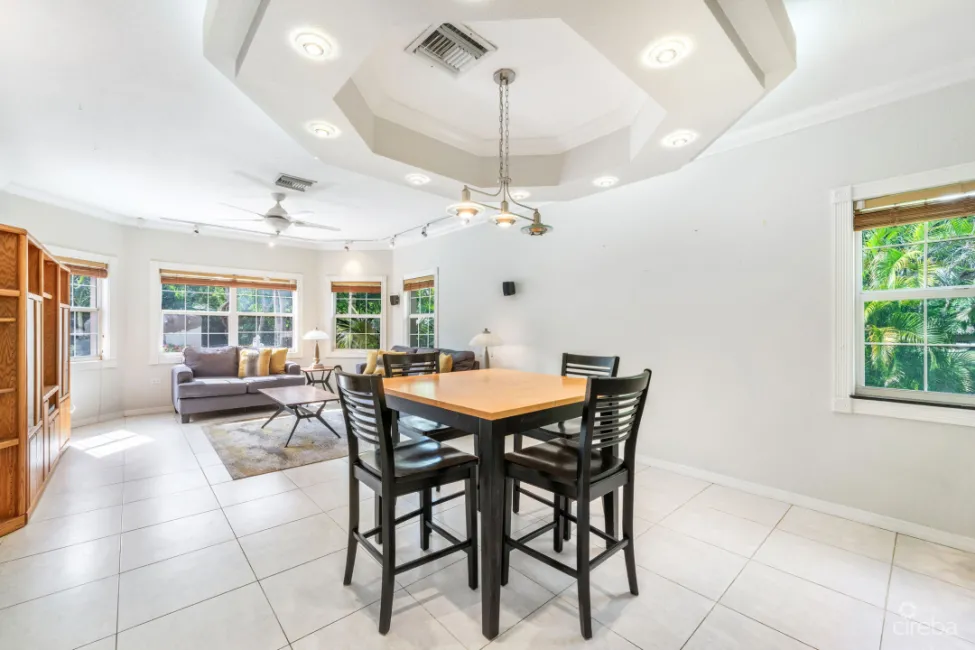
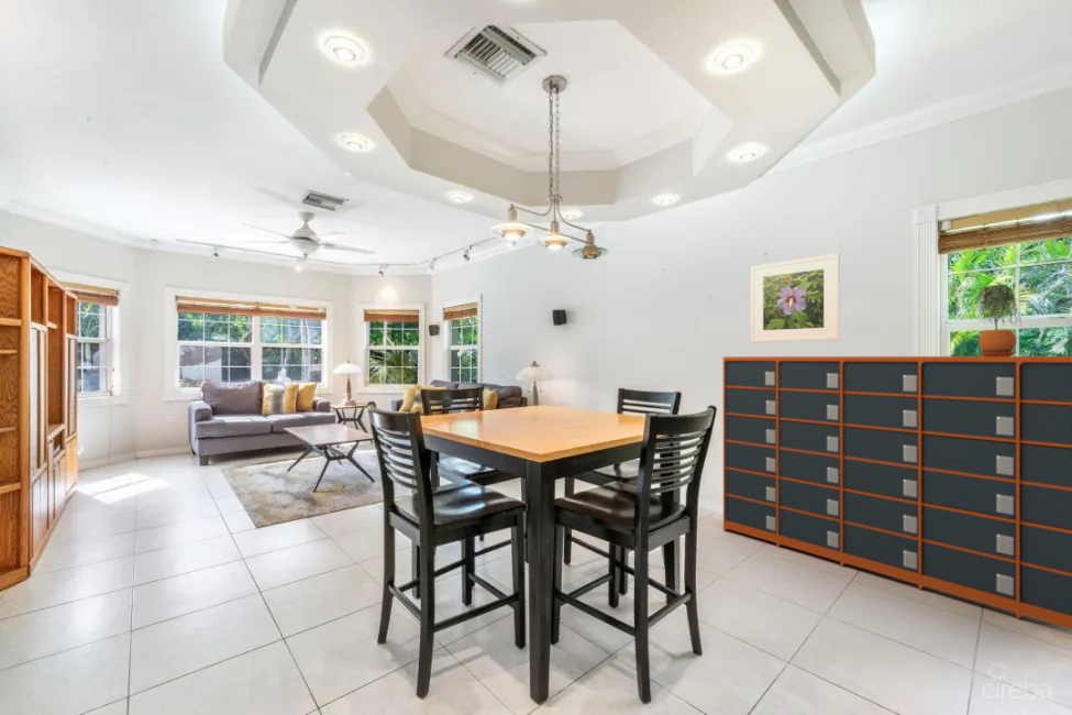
+ storage cabinet (885, 462)
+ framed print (792, 300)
+ potted plant (998, 320)
